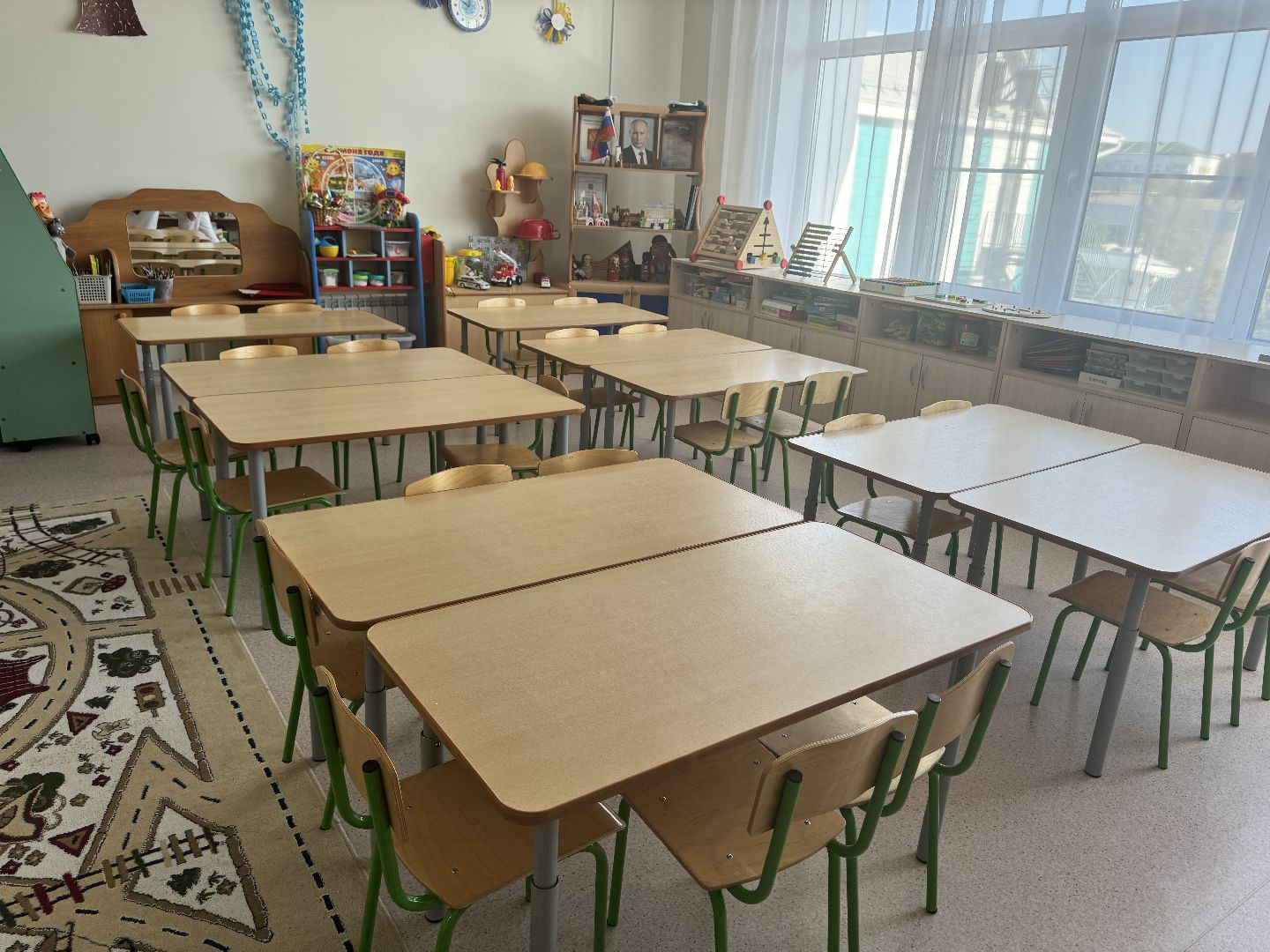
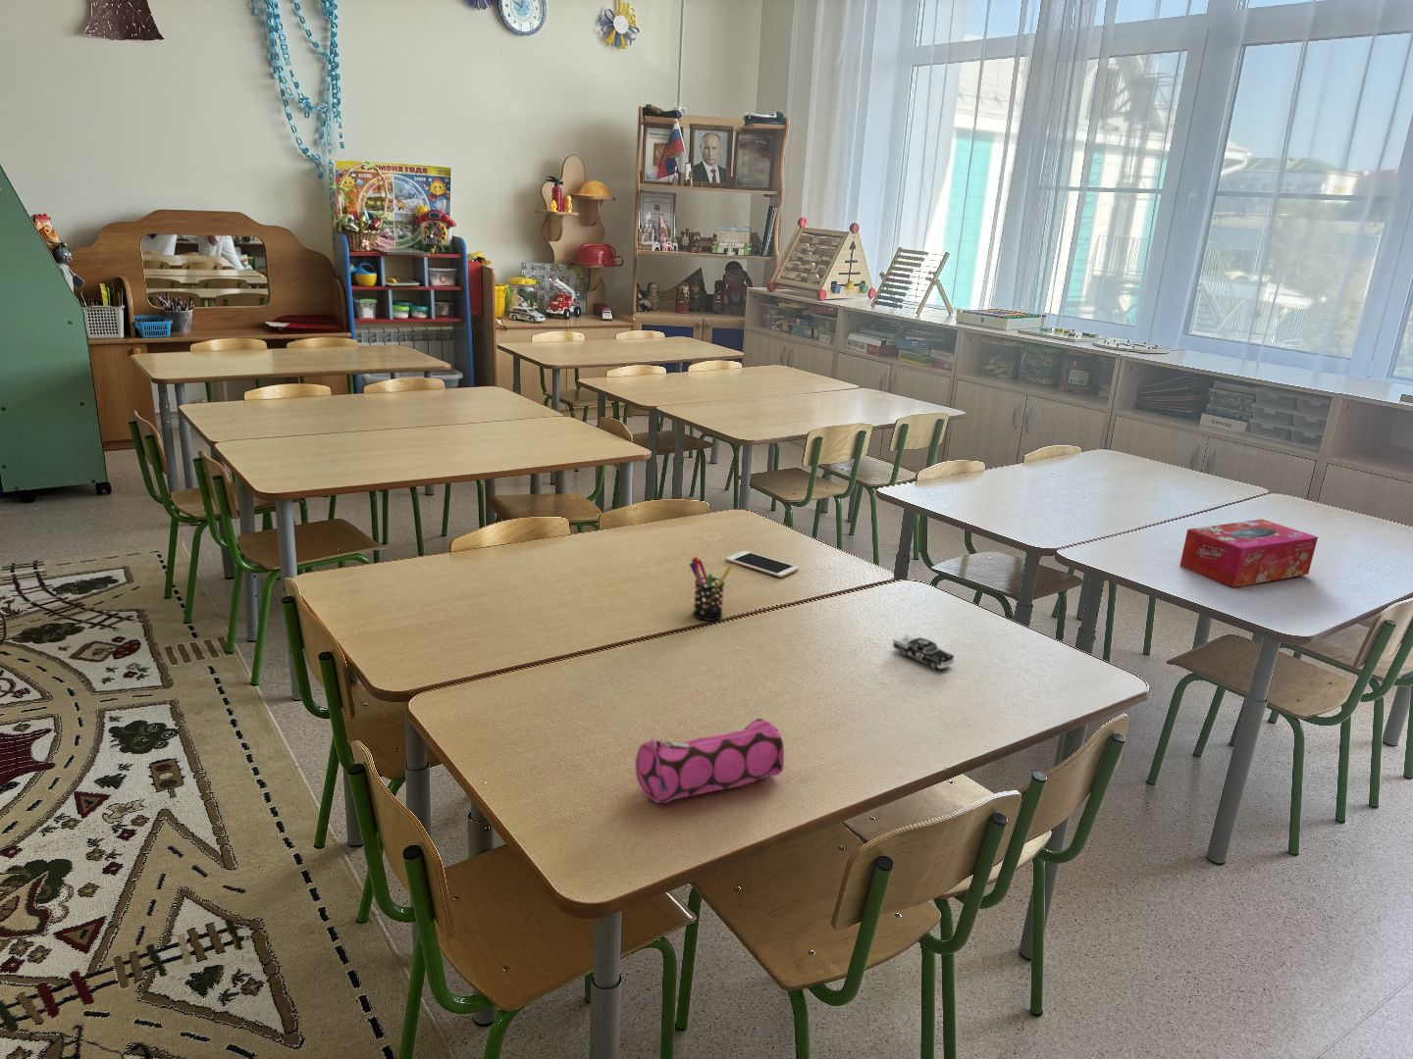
+ pen holder (708, 587)
+ tissue box (1248, 551)
+ pencil case (712, 758)
+ toy car (922, 650)
+ cell phone (761, 563)
